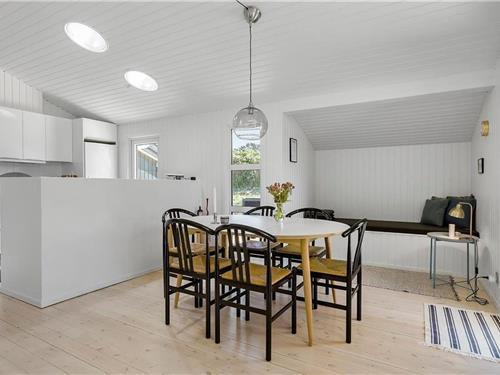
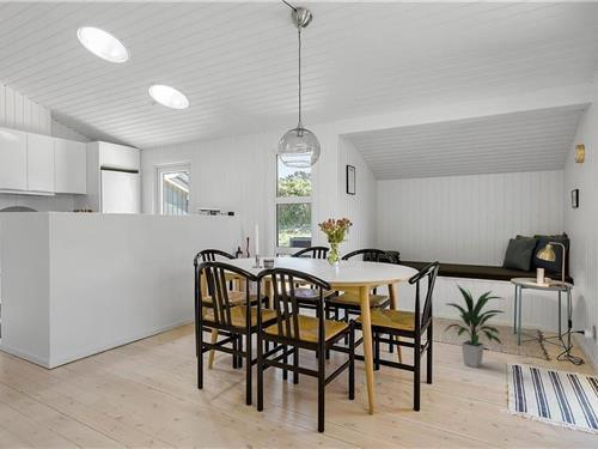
+ indoor plant (475, 324)
